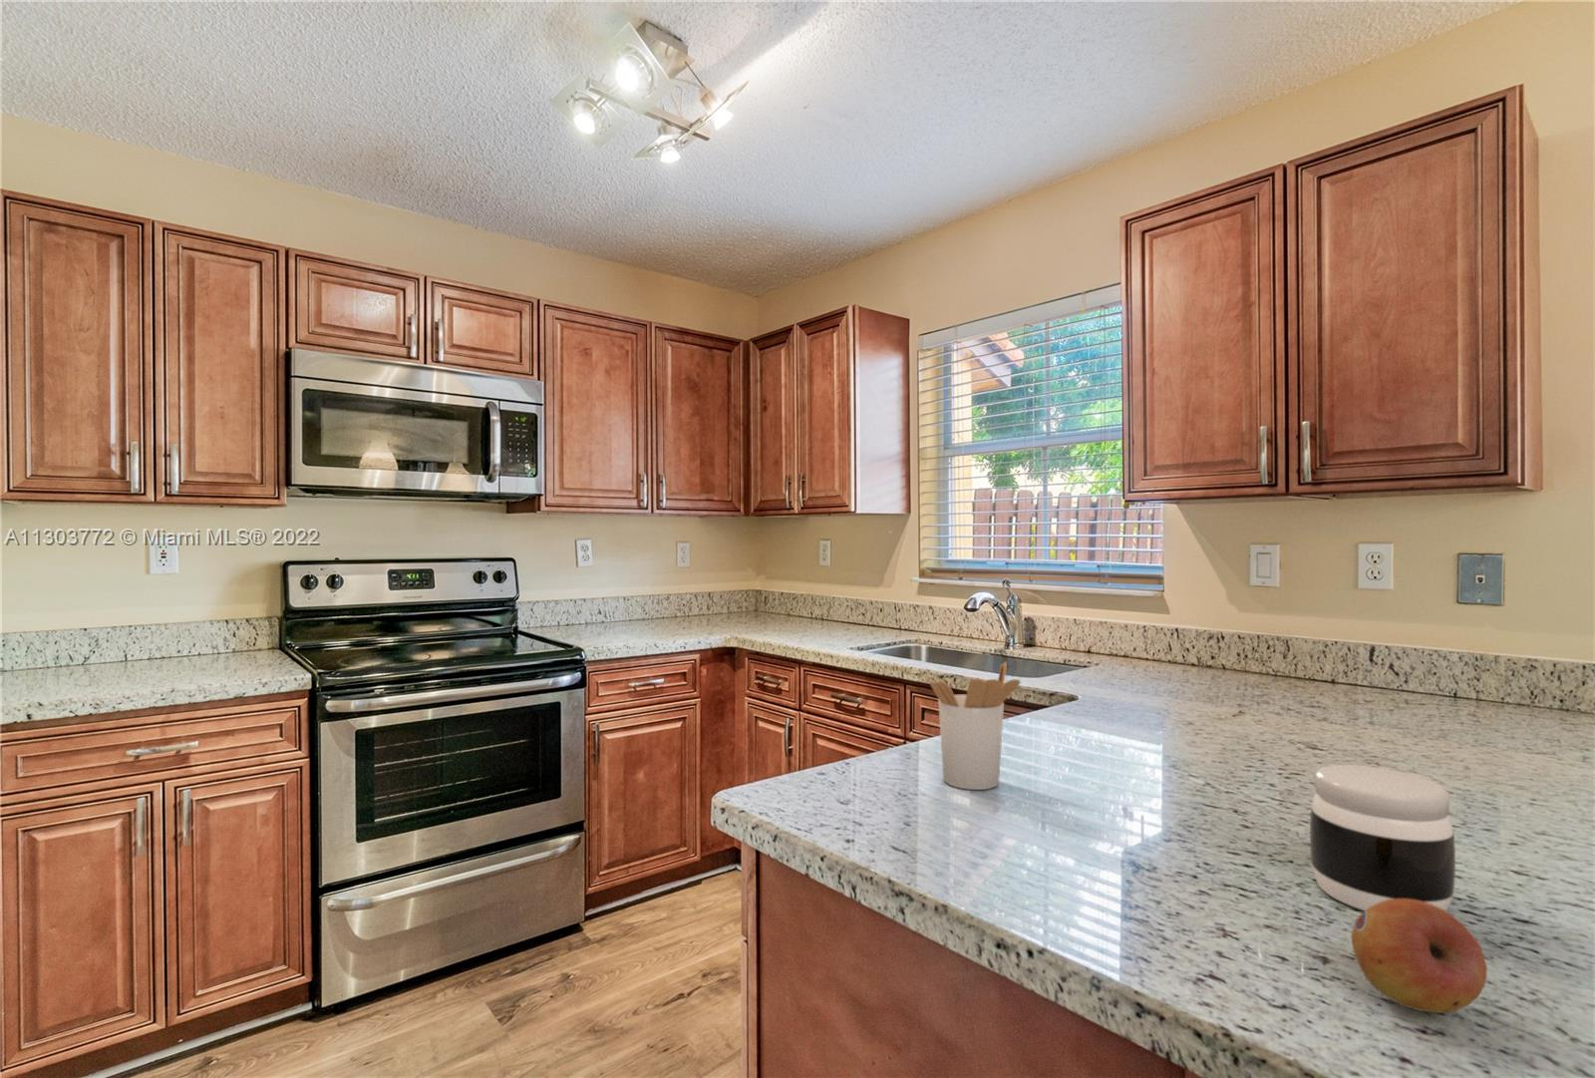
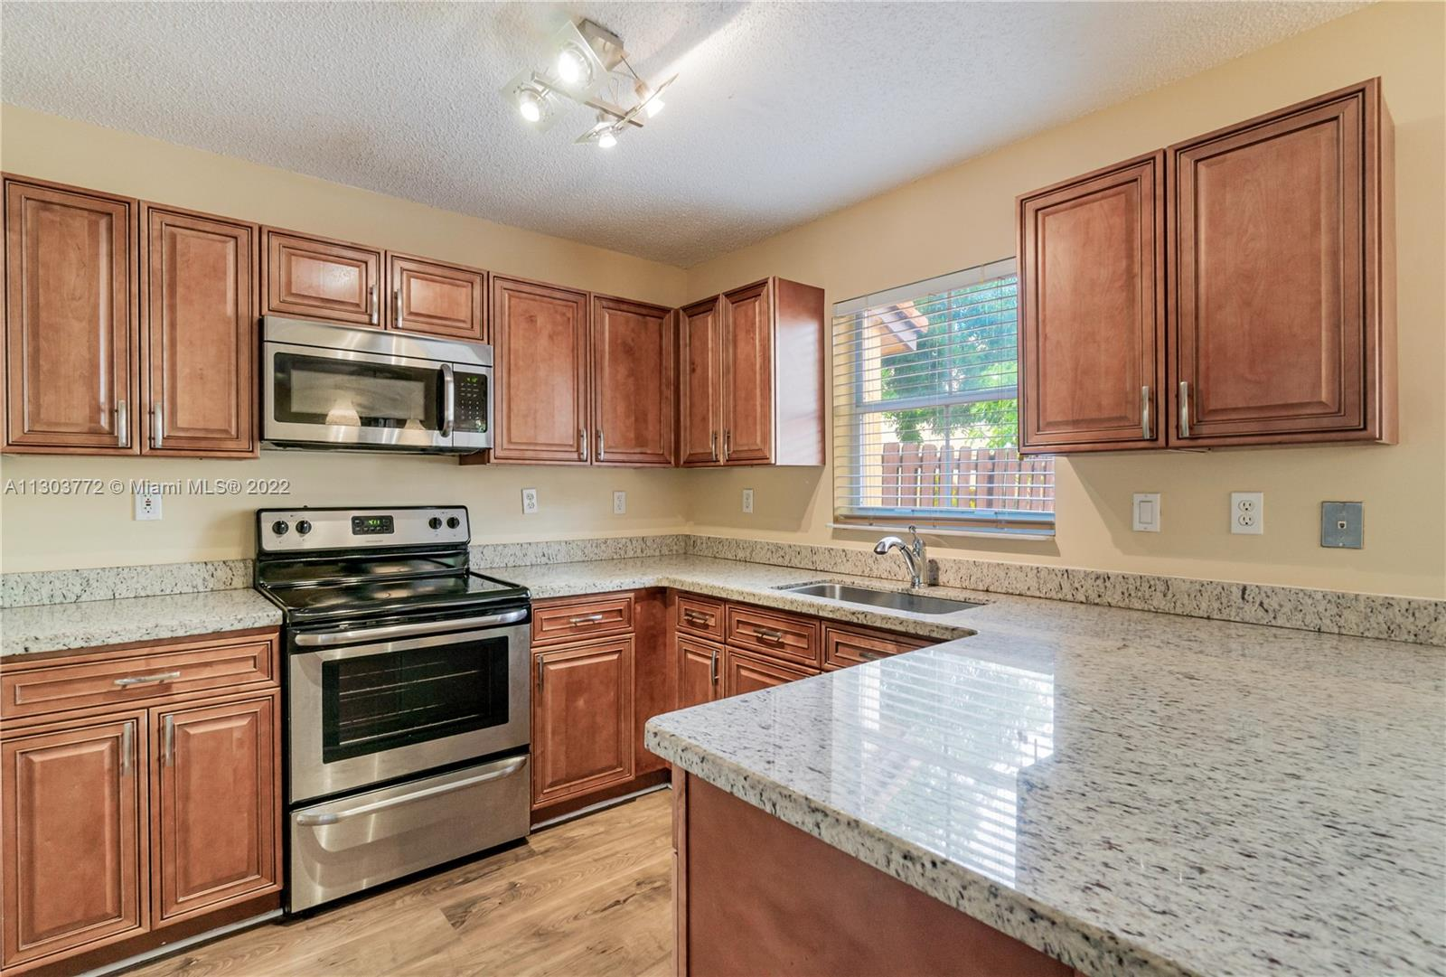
- fruit (1415, 953)
- jar (1378, 836)
- utensil holder (978, 725)
